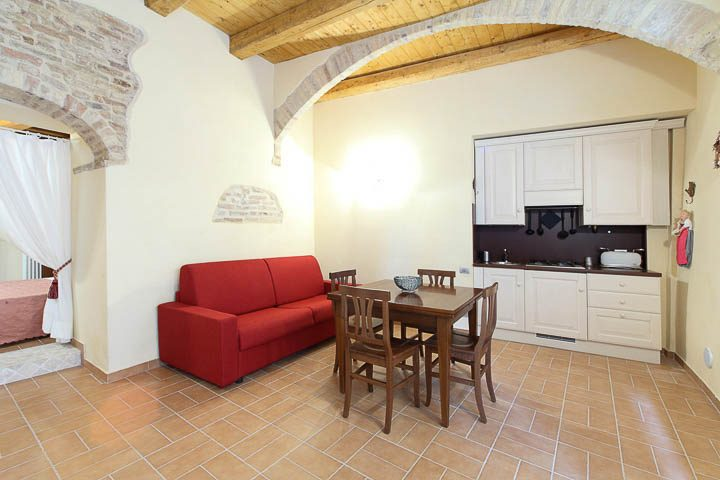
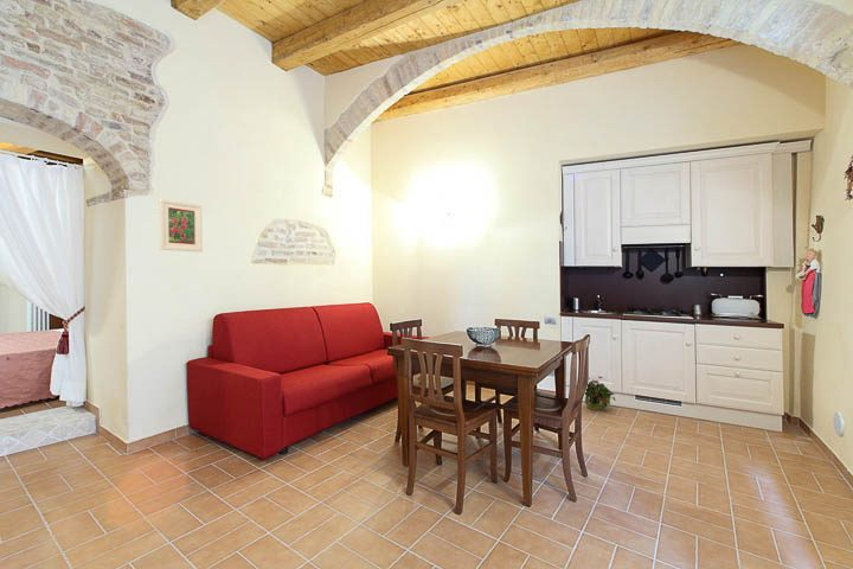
+ potted plant (598, 392)
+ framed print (181, 226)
